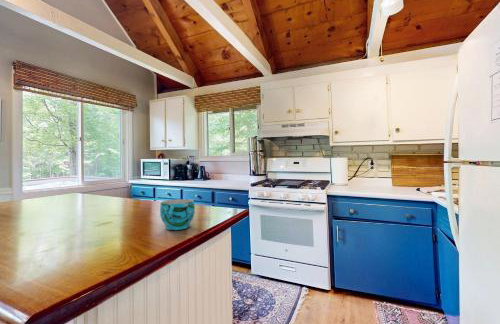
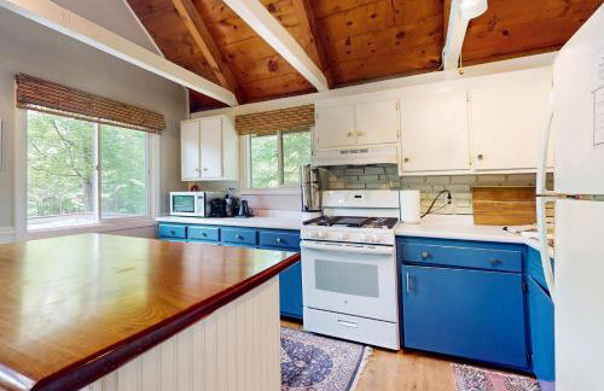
- cup (178, 214)
